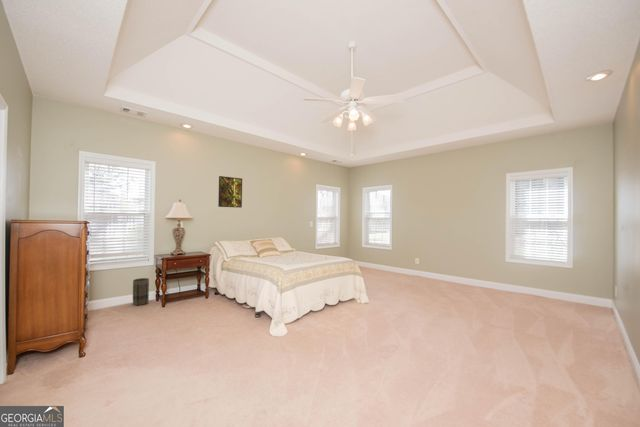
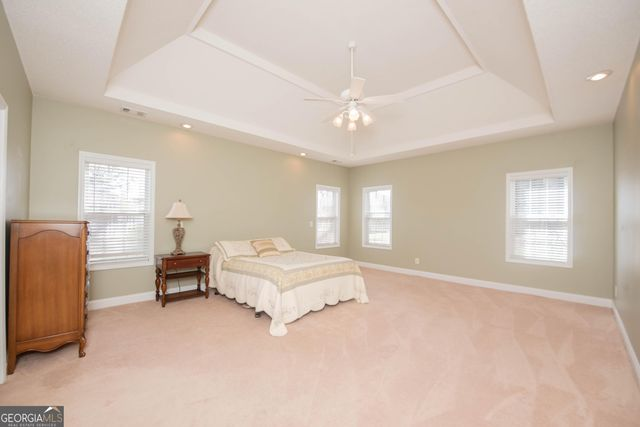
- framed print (230, 192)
- basket (140, 291)
